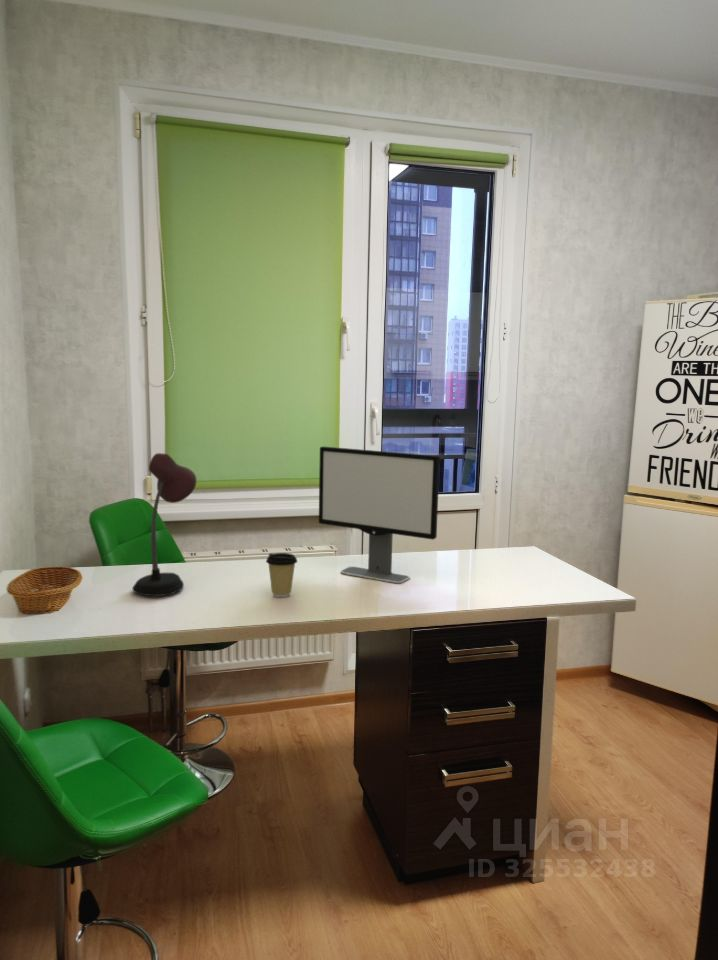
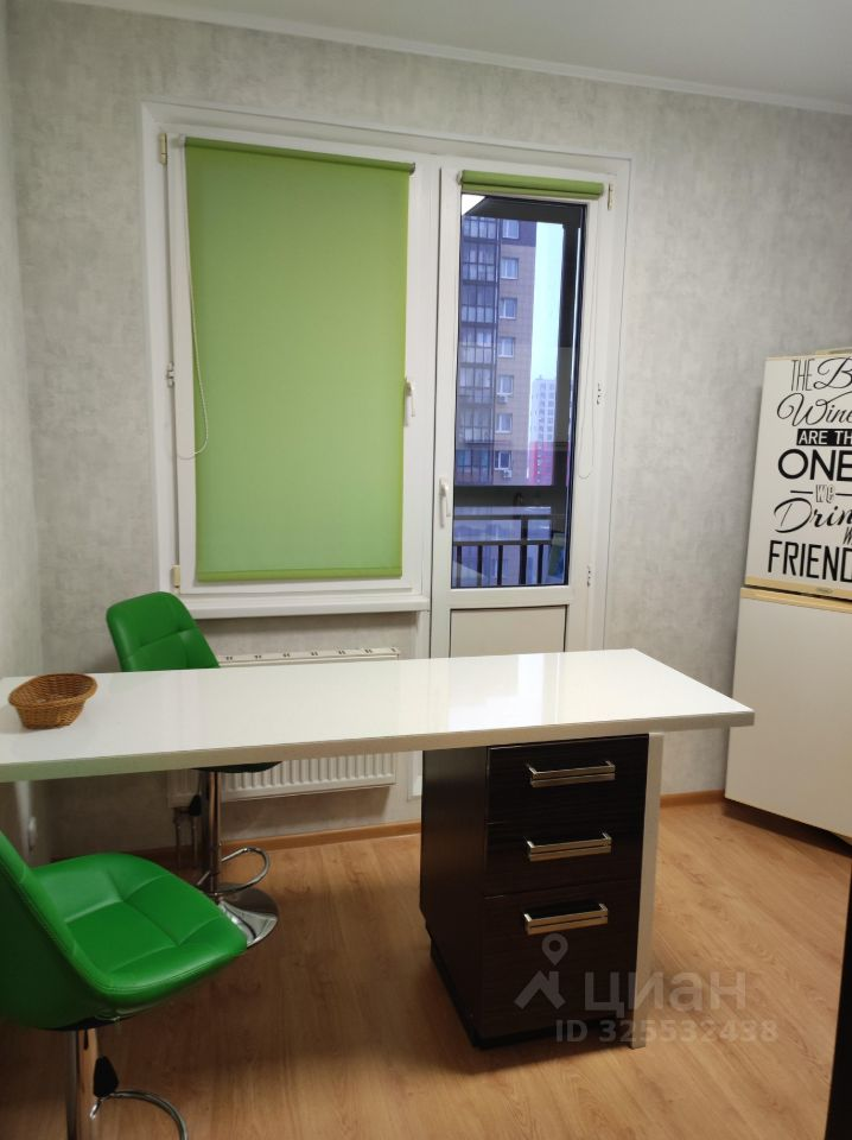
- computer monitor (377, 513)
- desk lamp (155, 521)
- coffee cup (281, 574)
